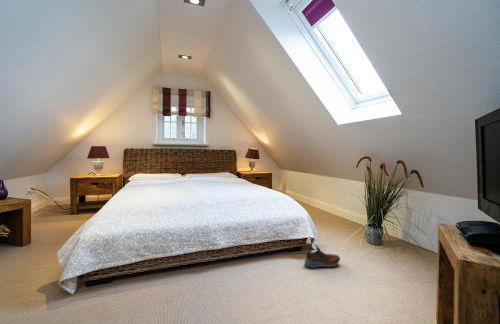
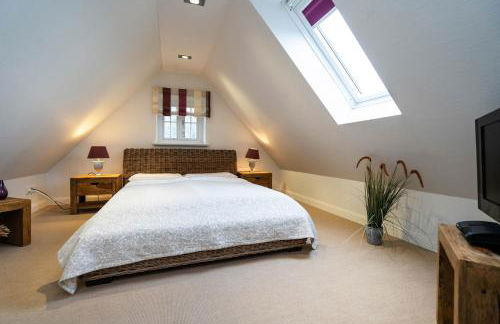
- shoe (322, 254)
